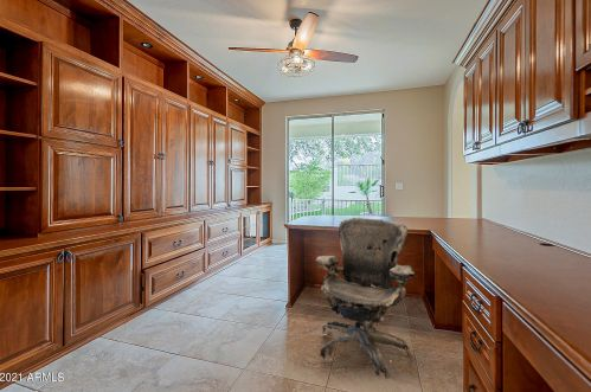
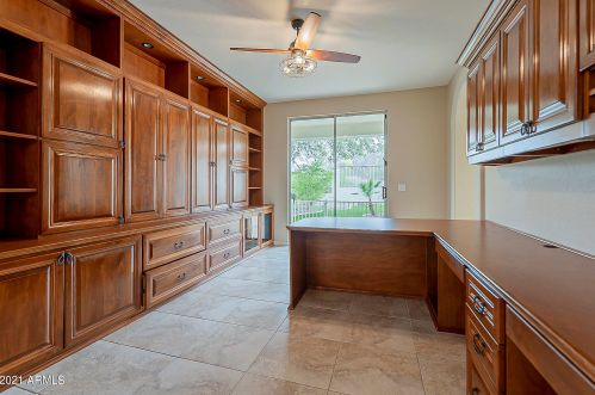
- office chair (362, 284)
